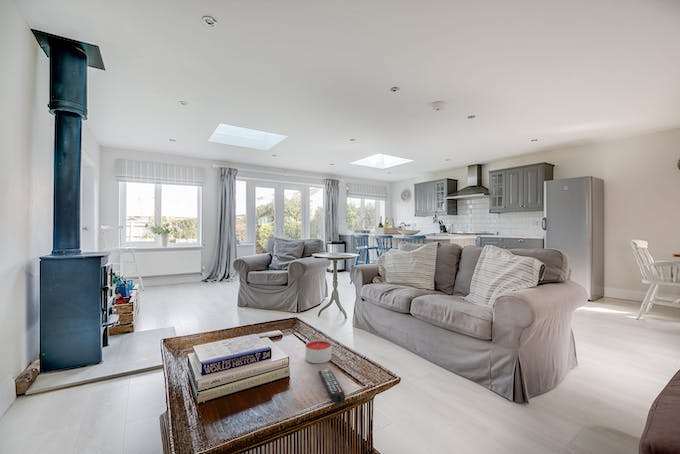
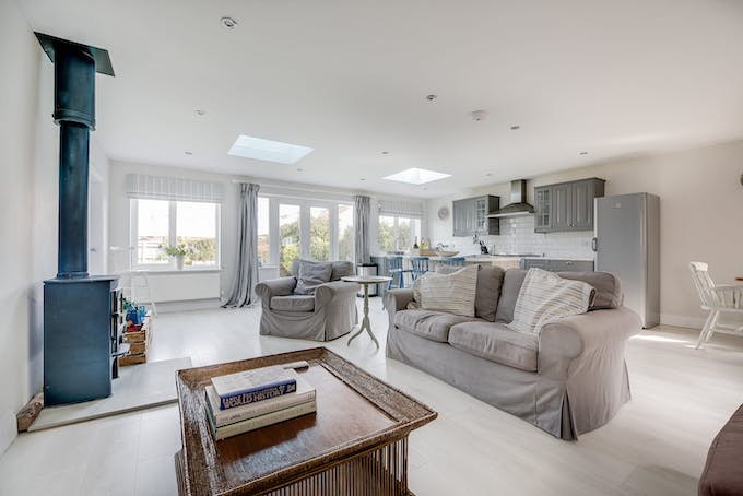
- remote control (330, 383)
- candle (318, 350)
